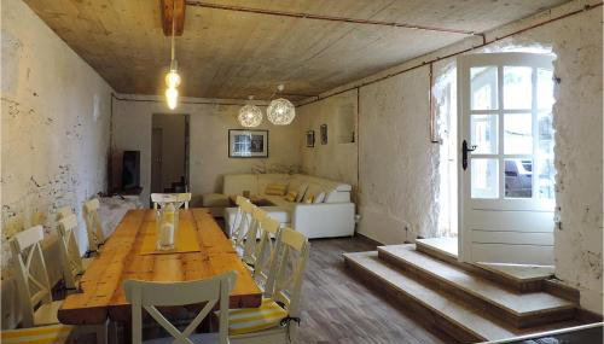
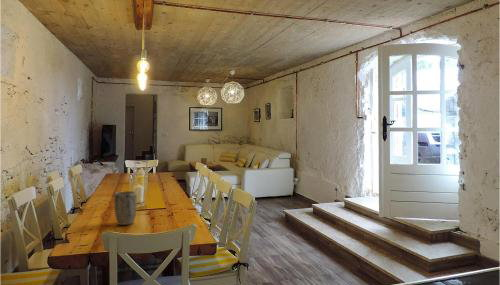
+ plant pot (125, 208)
